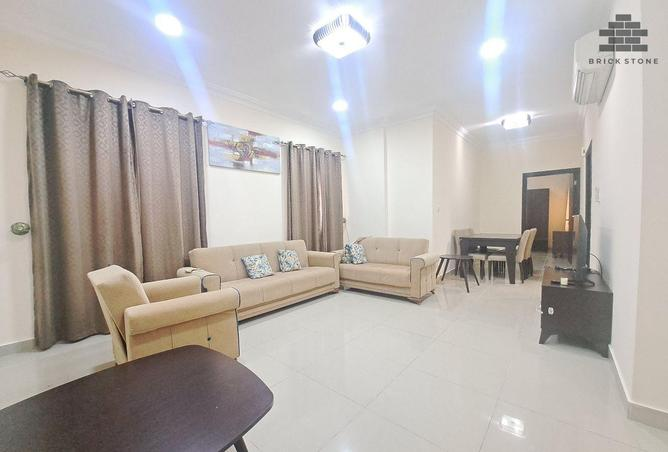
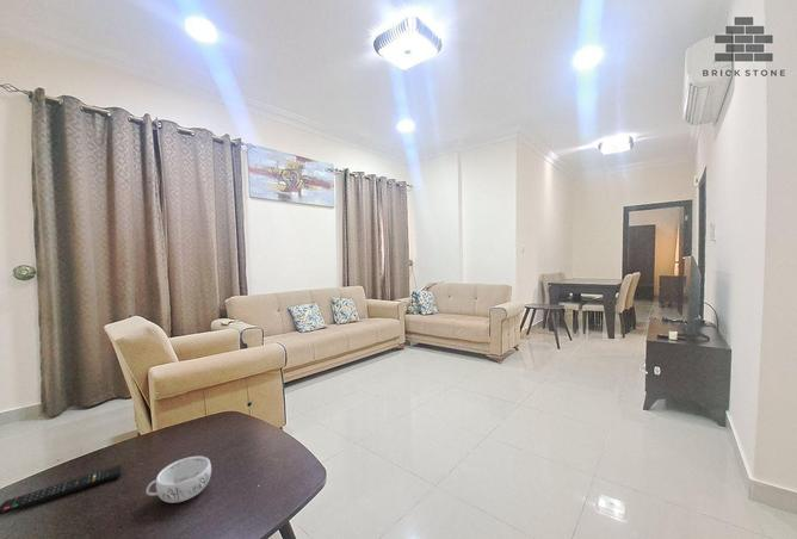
+ decorative bowl (180, 482)
+ remote control (64, 489)
